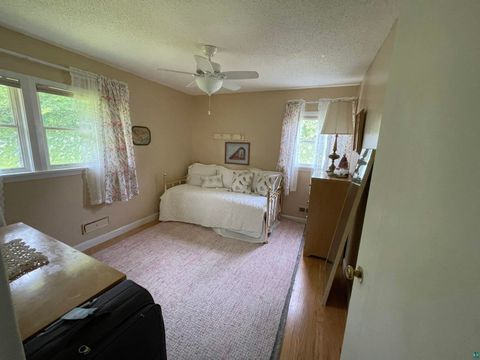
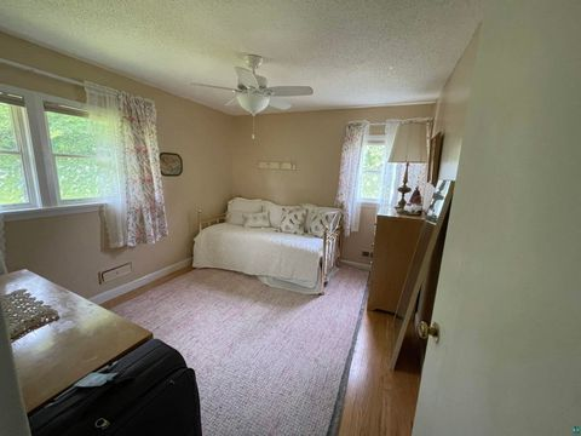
- picture frame (237, 153)
